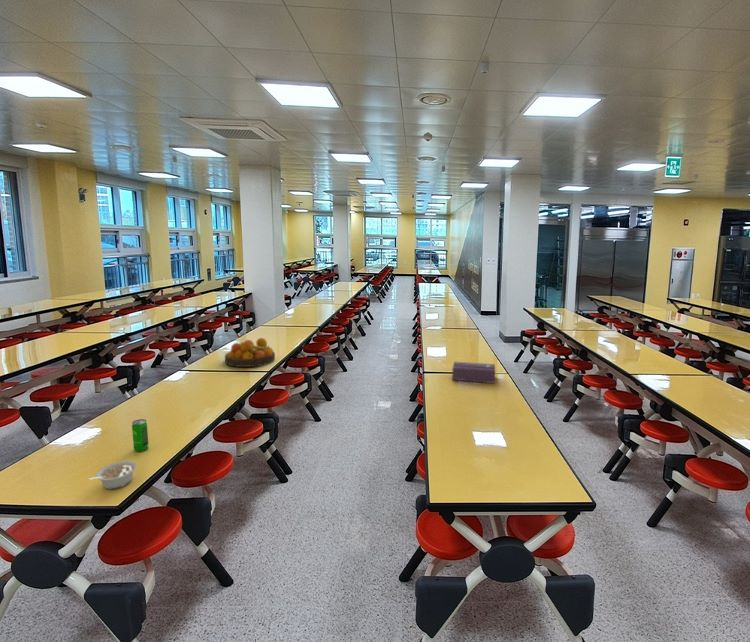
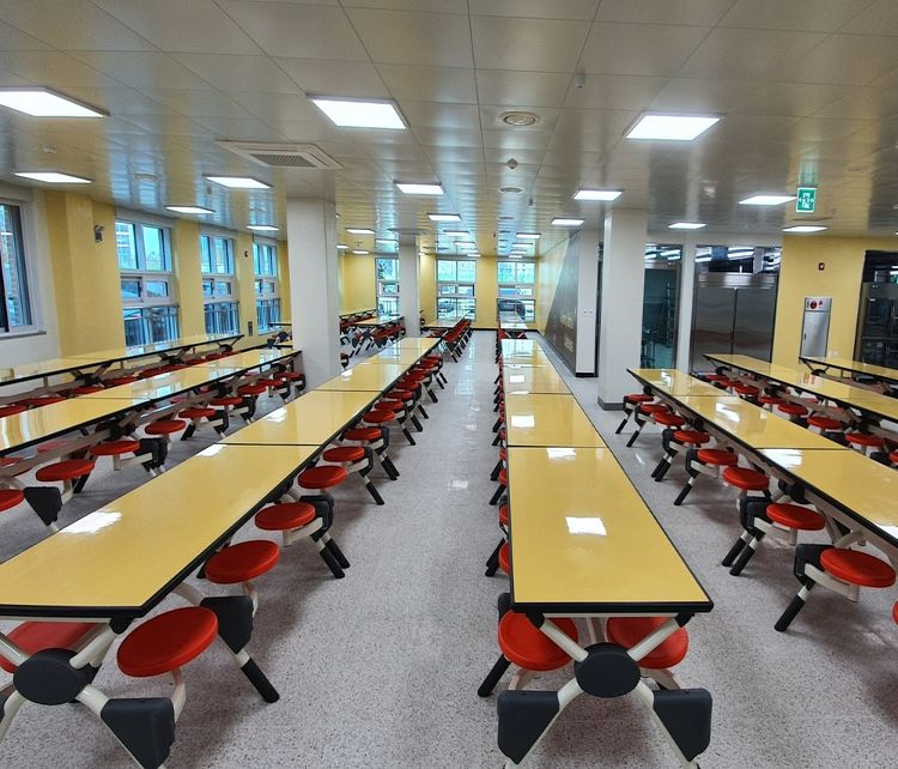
- beverage can (140, 435)
- legume (116, 475)
- fruit bowl (250, 350)
- tissue box (473, 371)
